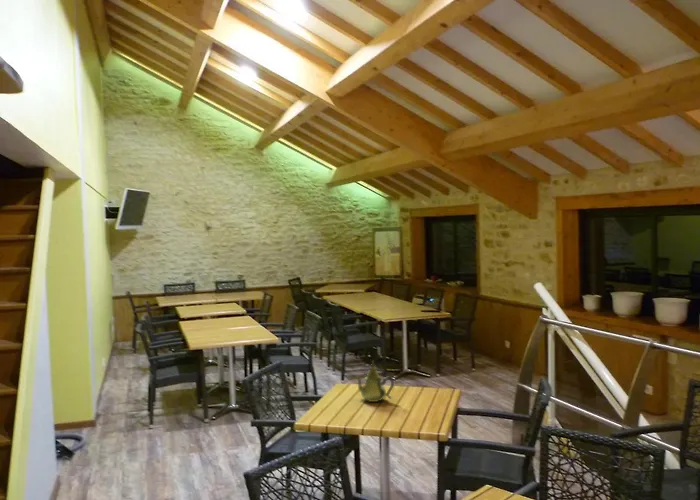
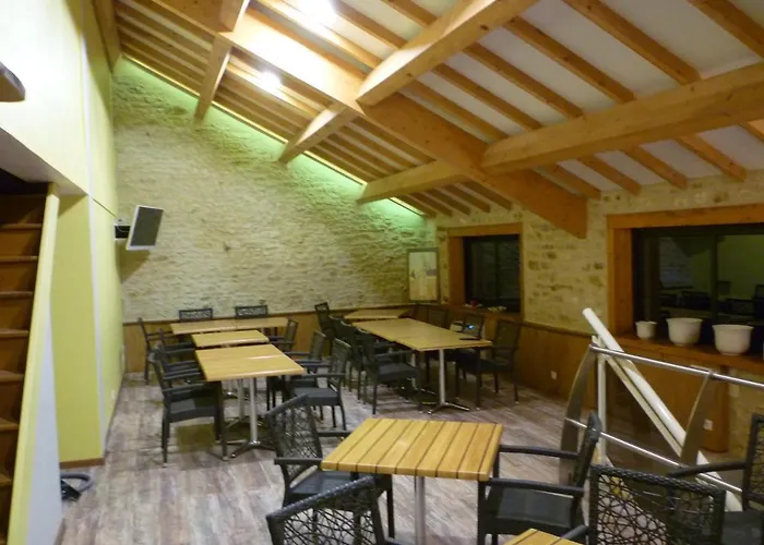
- teapot (374, 380)
